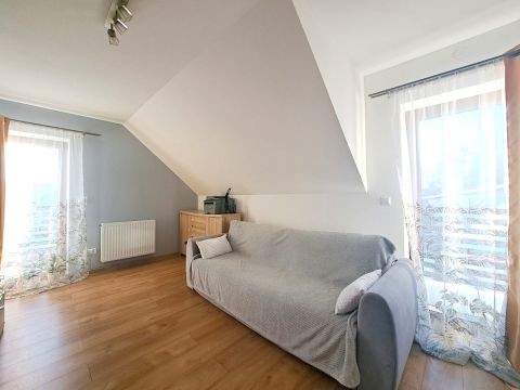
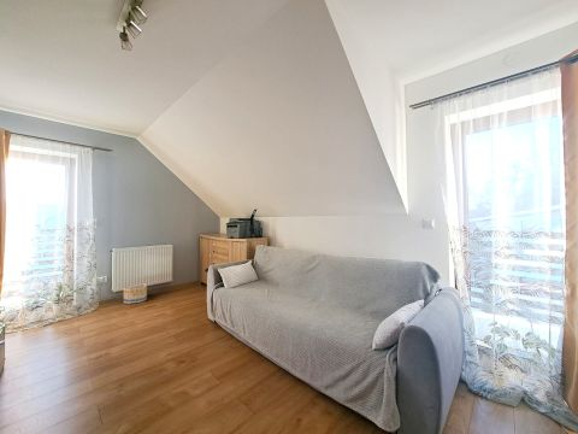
+ basket (135, 293)
